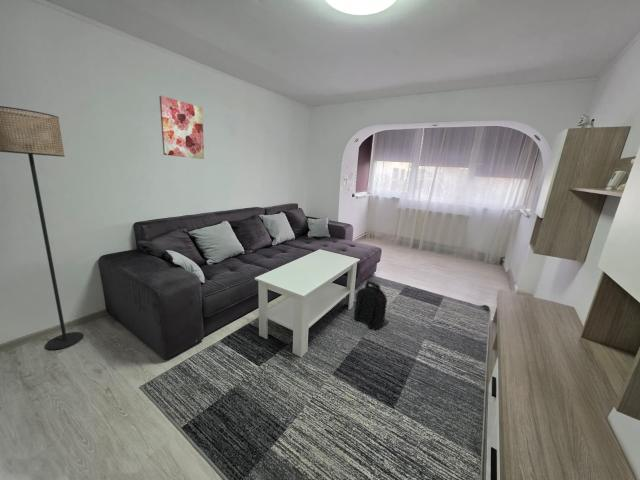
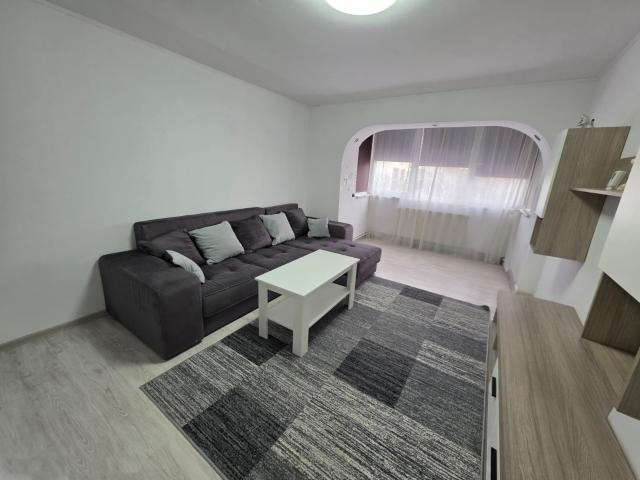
- wall art (183, 130)
- floor lamp (46, 238)
- backpack (369, 303)
